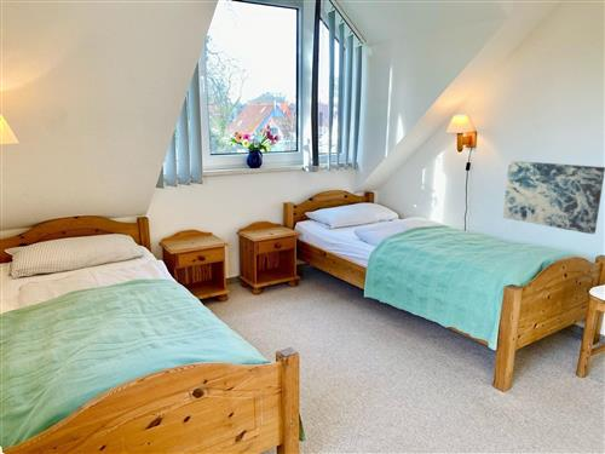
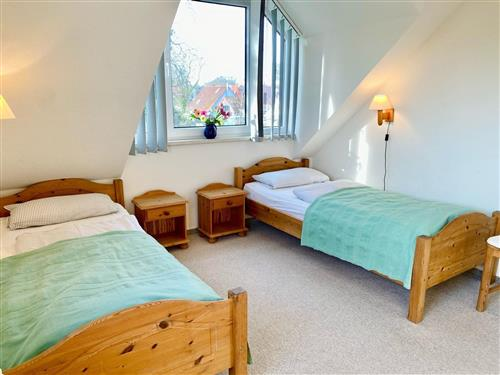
- wall art (549, 194)
